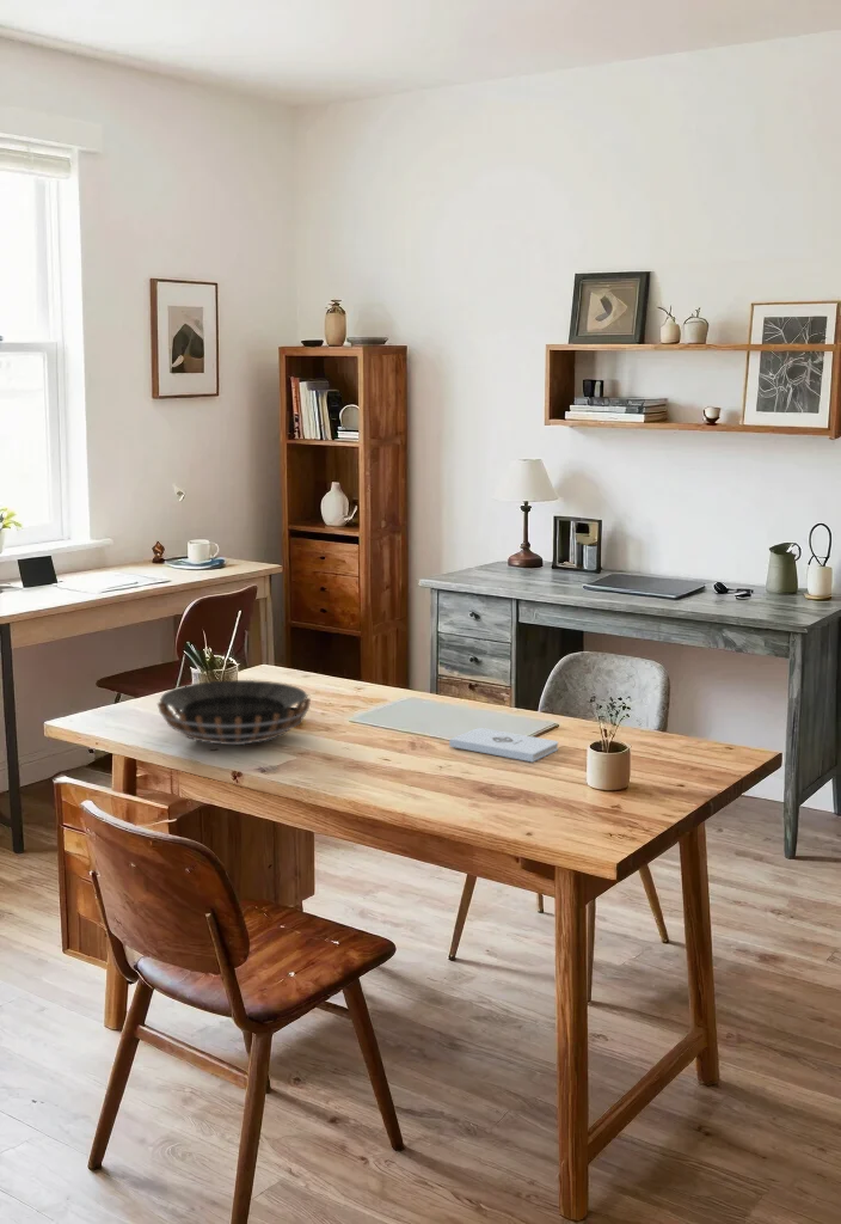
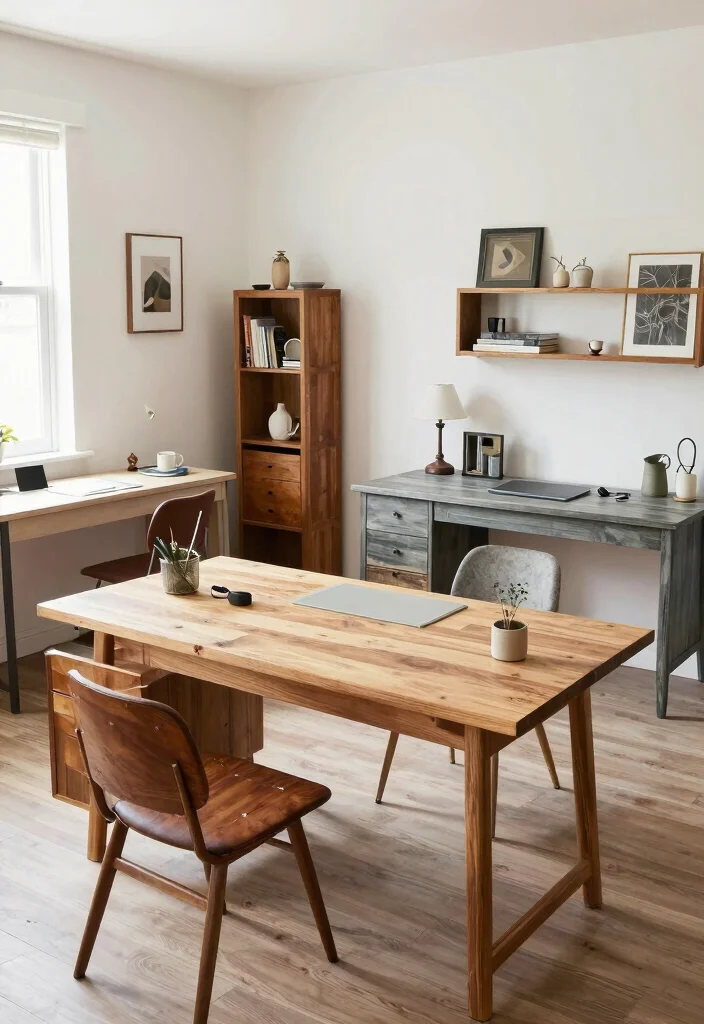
- decorative bowl (237, 716)
- notepad (504, 743)
